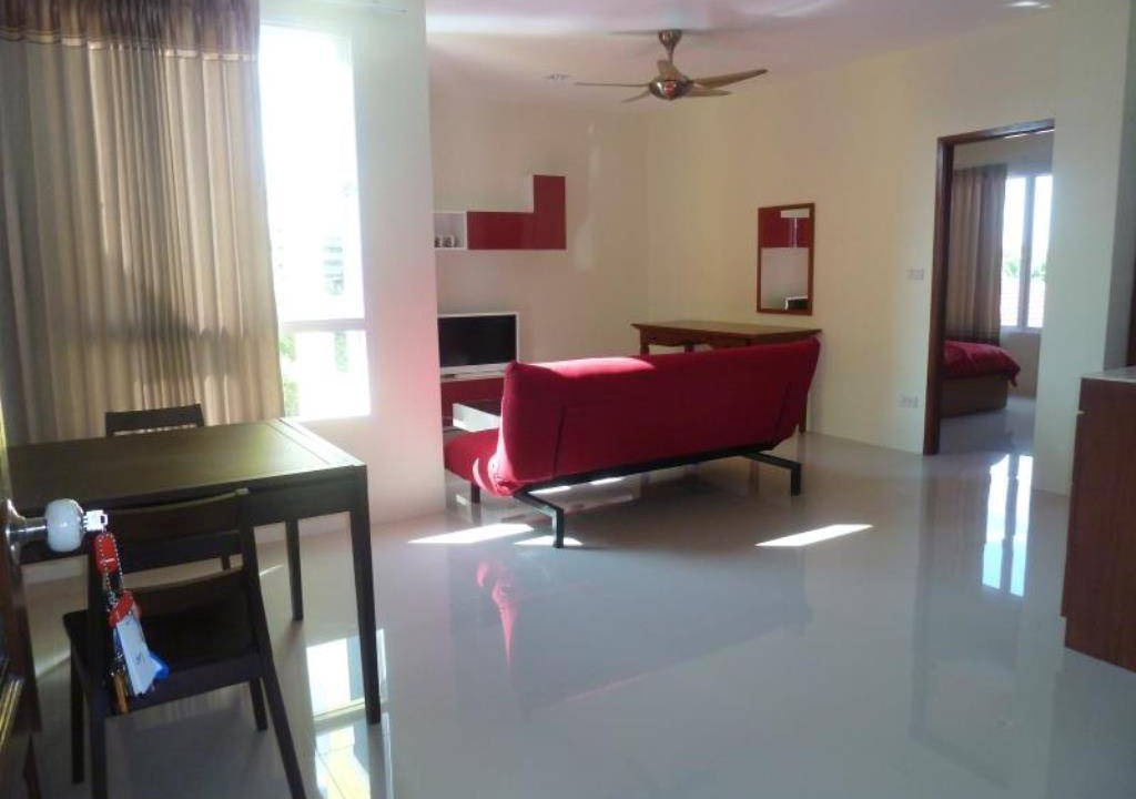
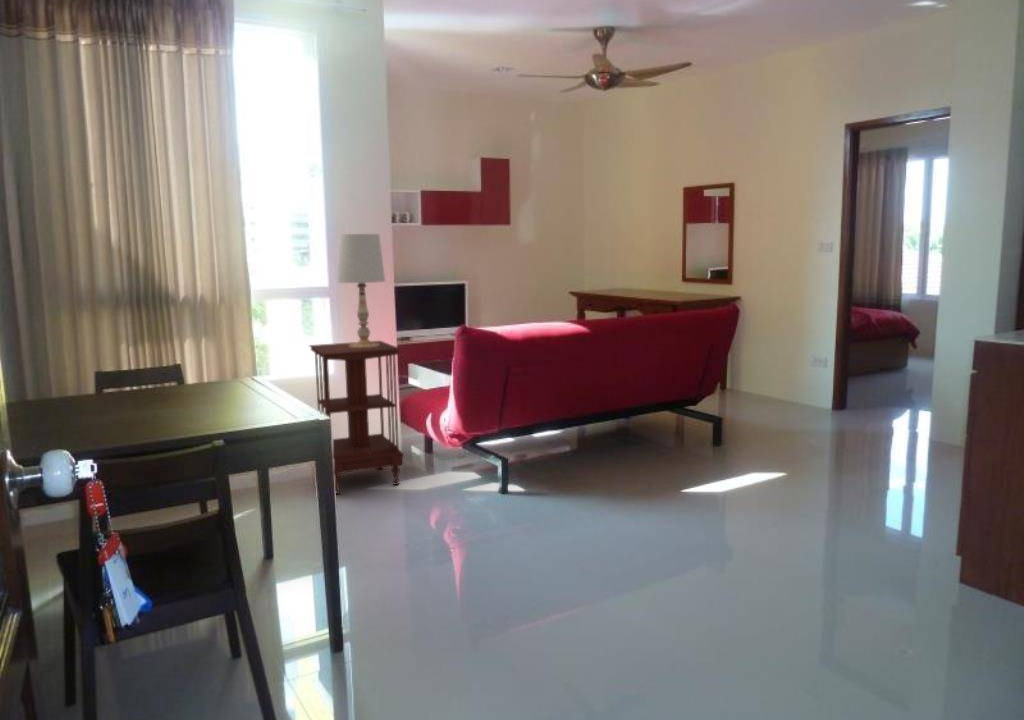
+ table lamp (362, 290)
+ side table (356, 414)
